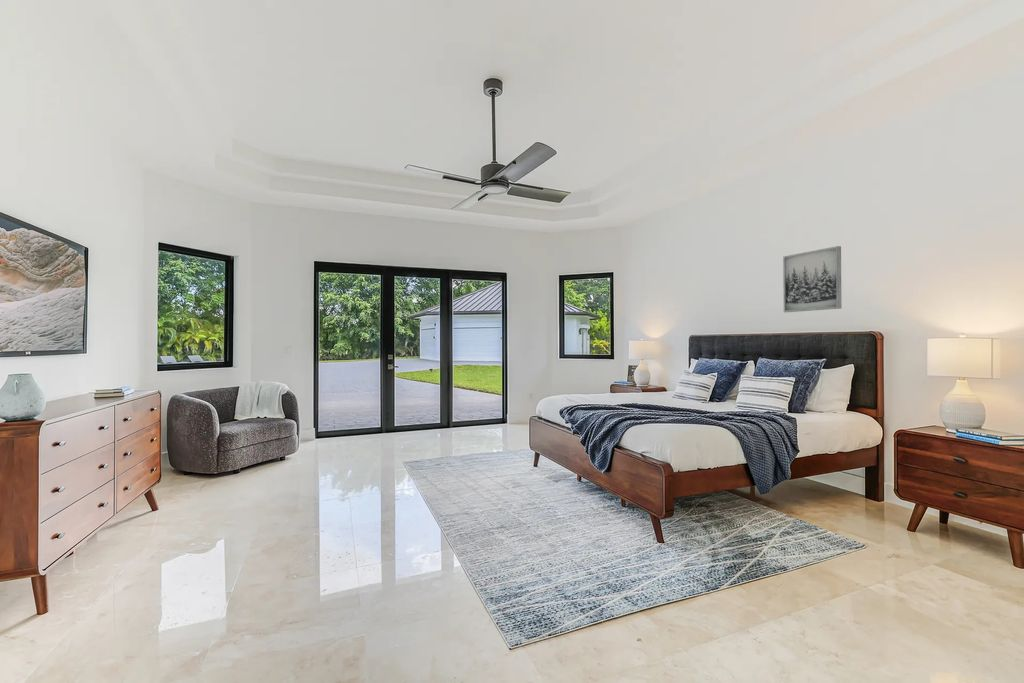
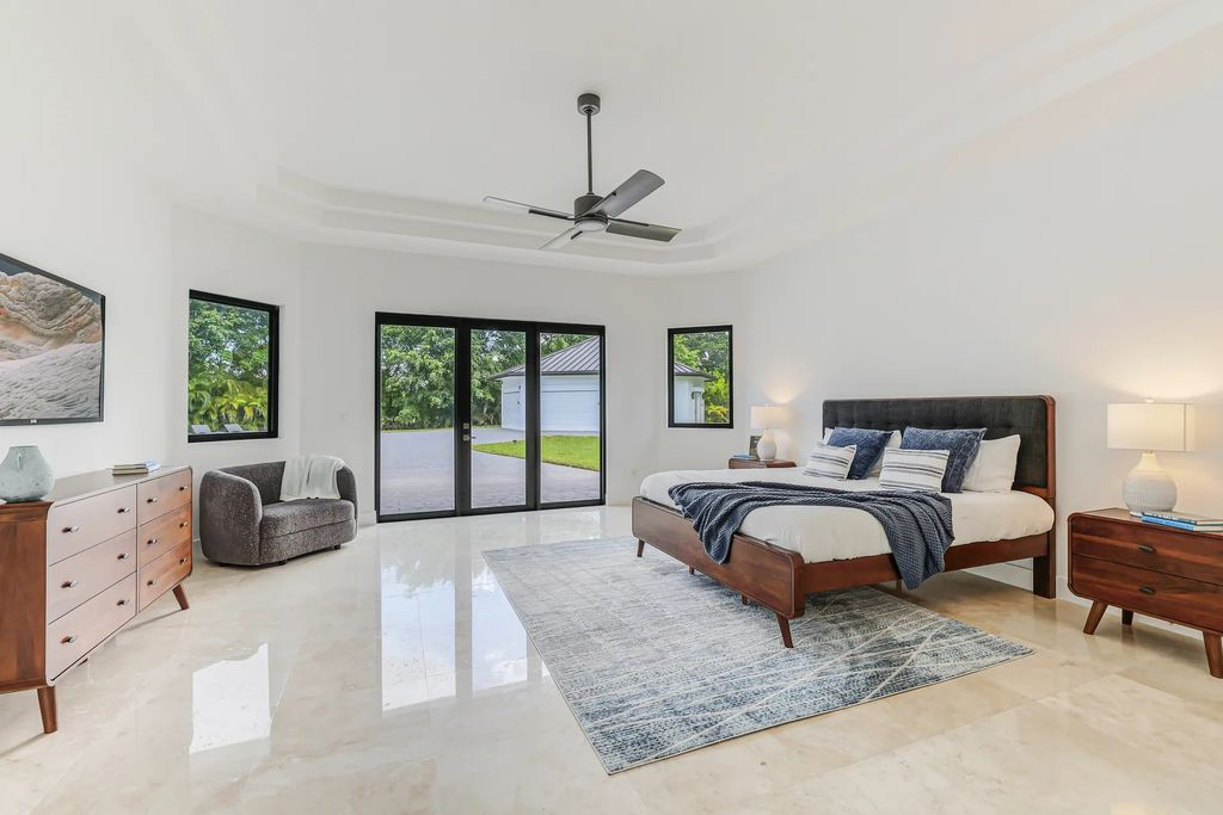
- wall art (810, 281)
